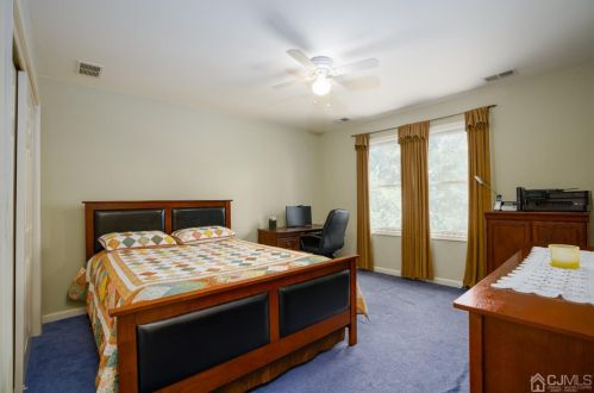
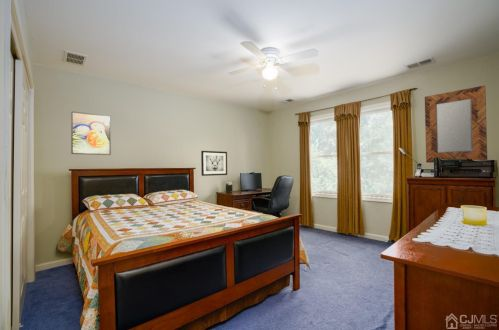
+ wall art (214, 163)
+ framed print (91, 134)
+ home mirror (453, 126)
